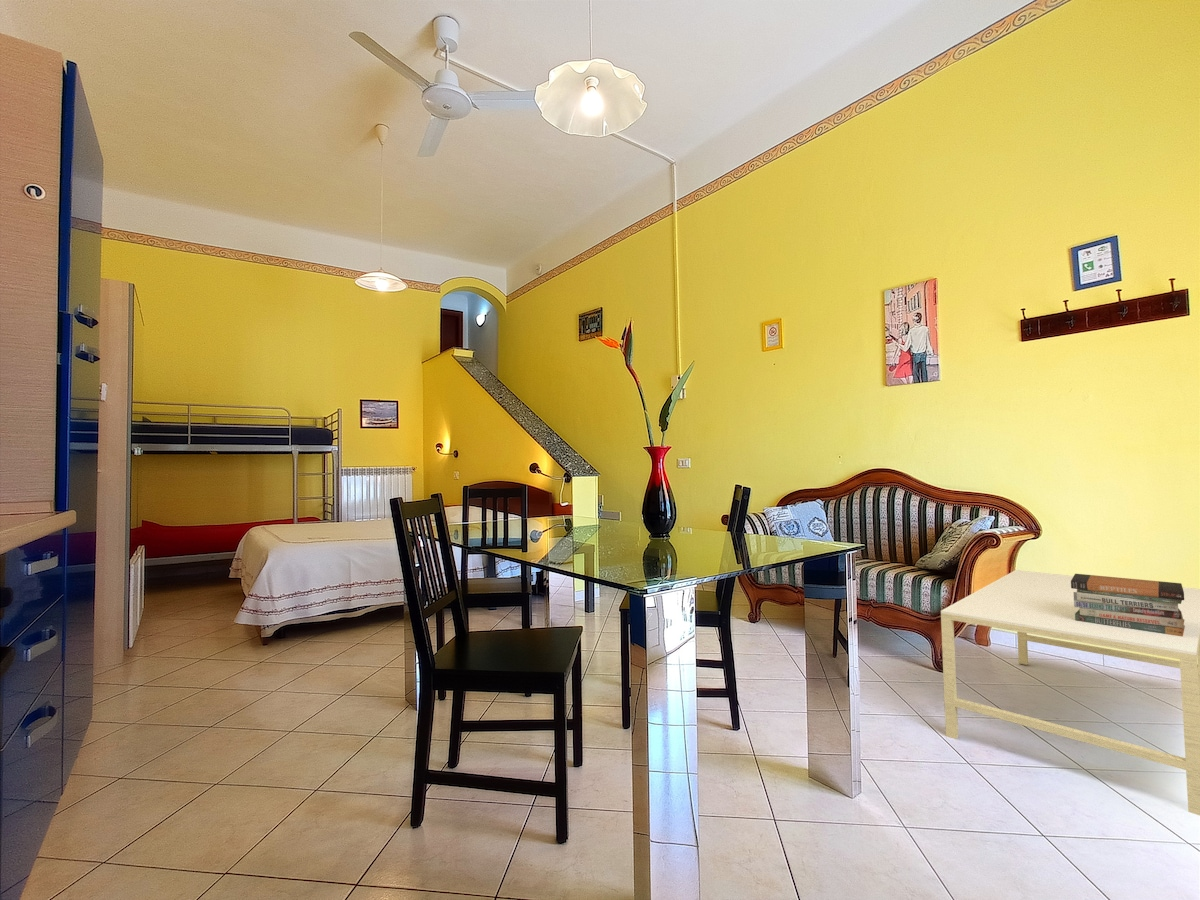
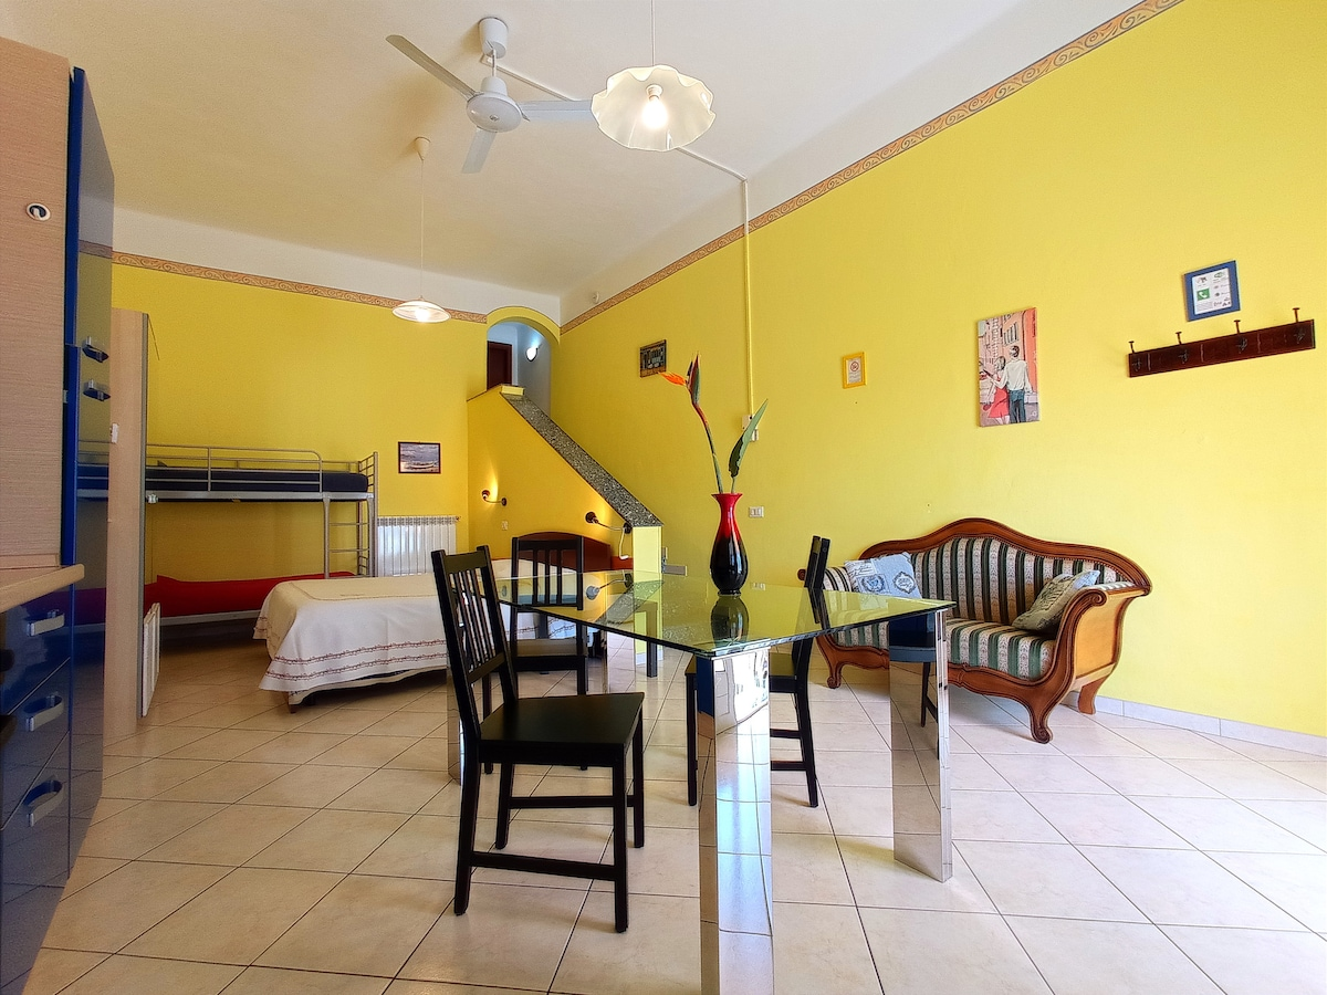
- coffee table (1086, 651)
- book stack (1125, 601)
